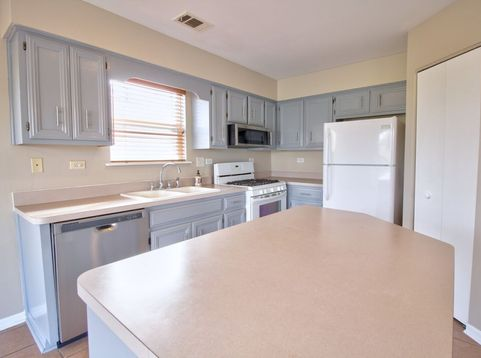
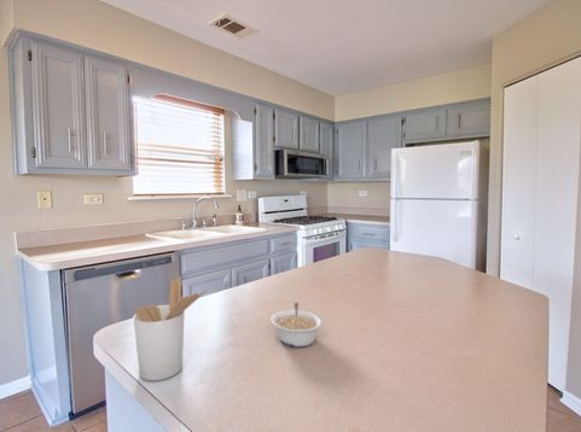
+ legume (295, 326)
+ utensil holder (170, 328)
